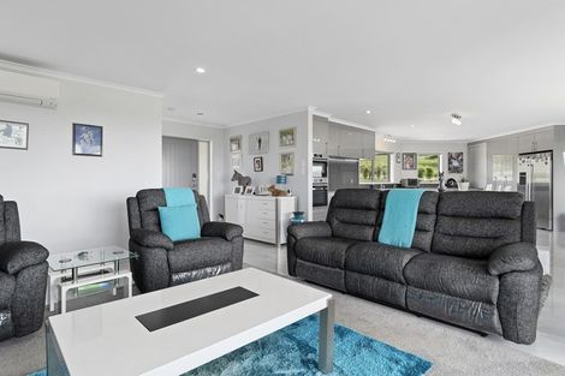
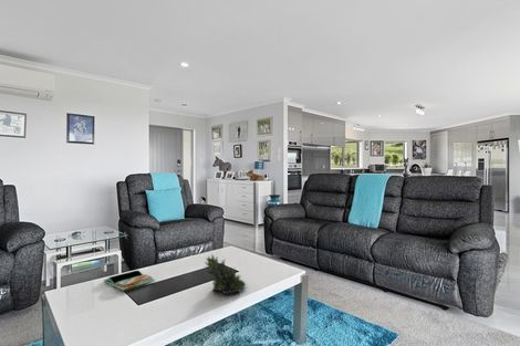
+ book (128, 279)
+ succulent plant (223, 271)
